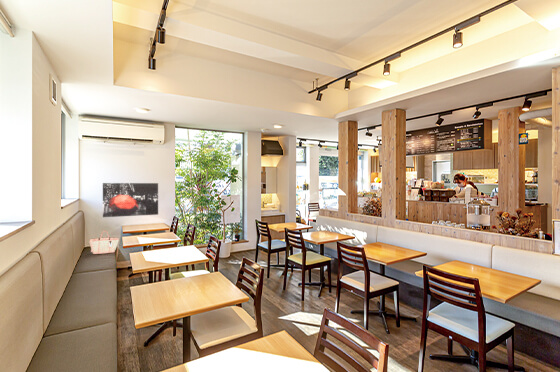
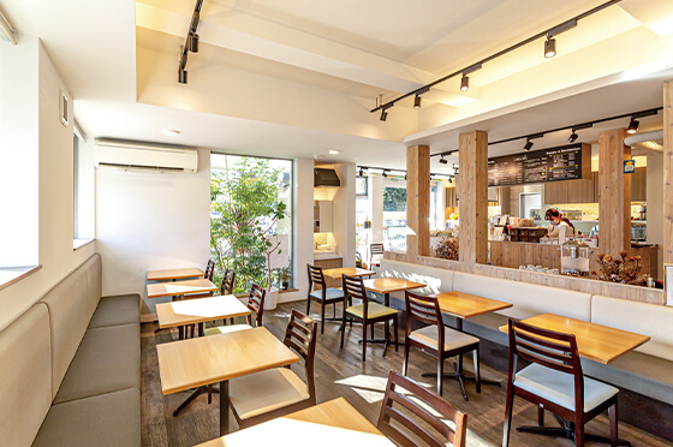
- wall art (131, 199)
- tote bag (104, 242)
